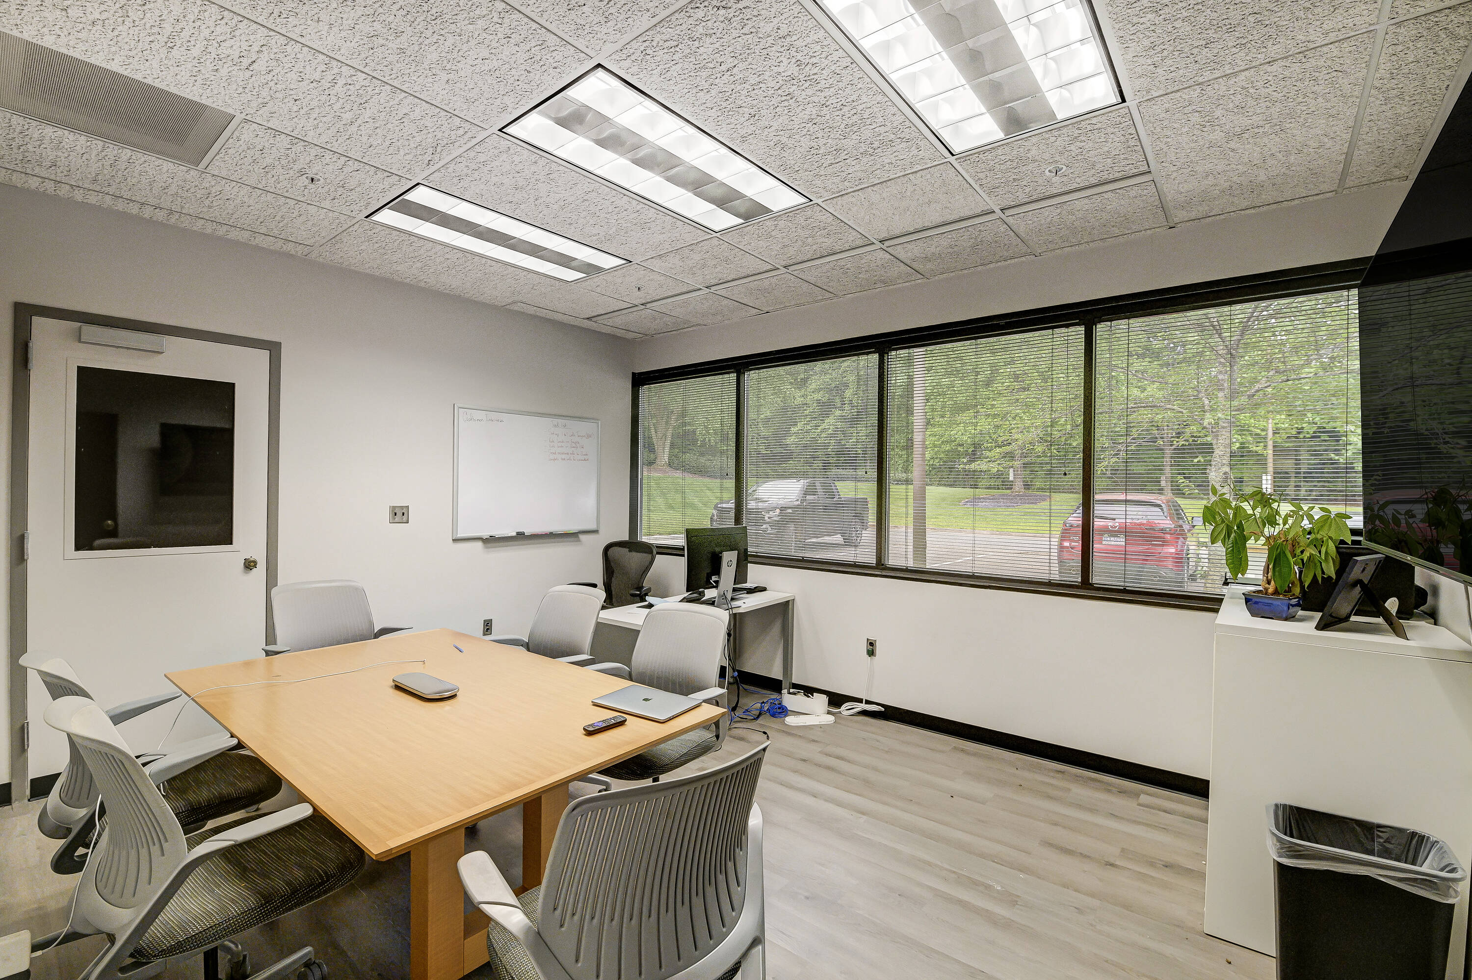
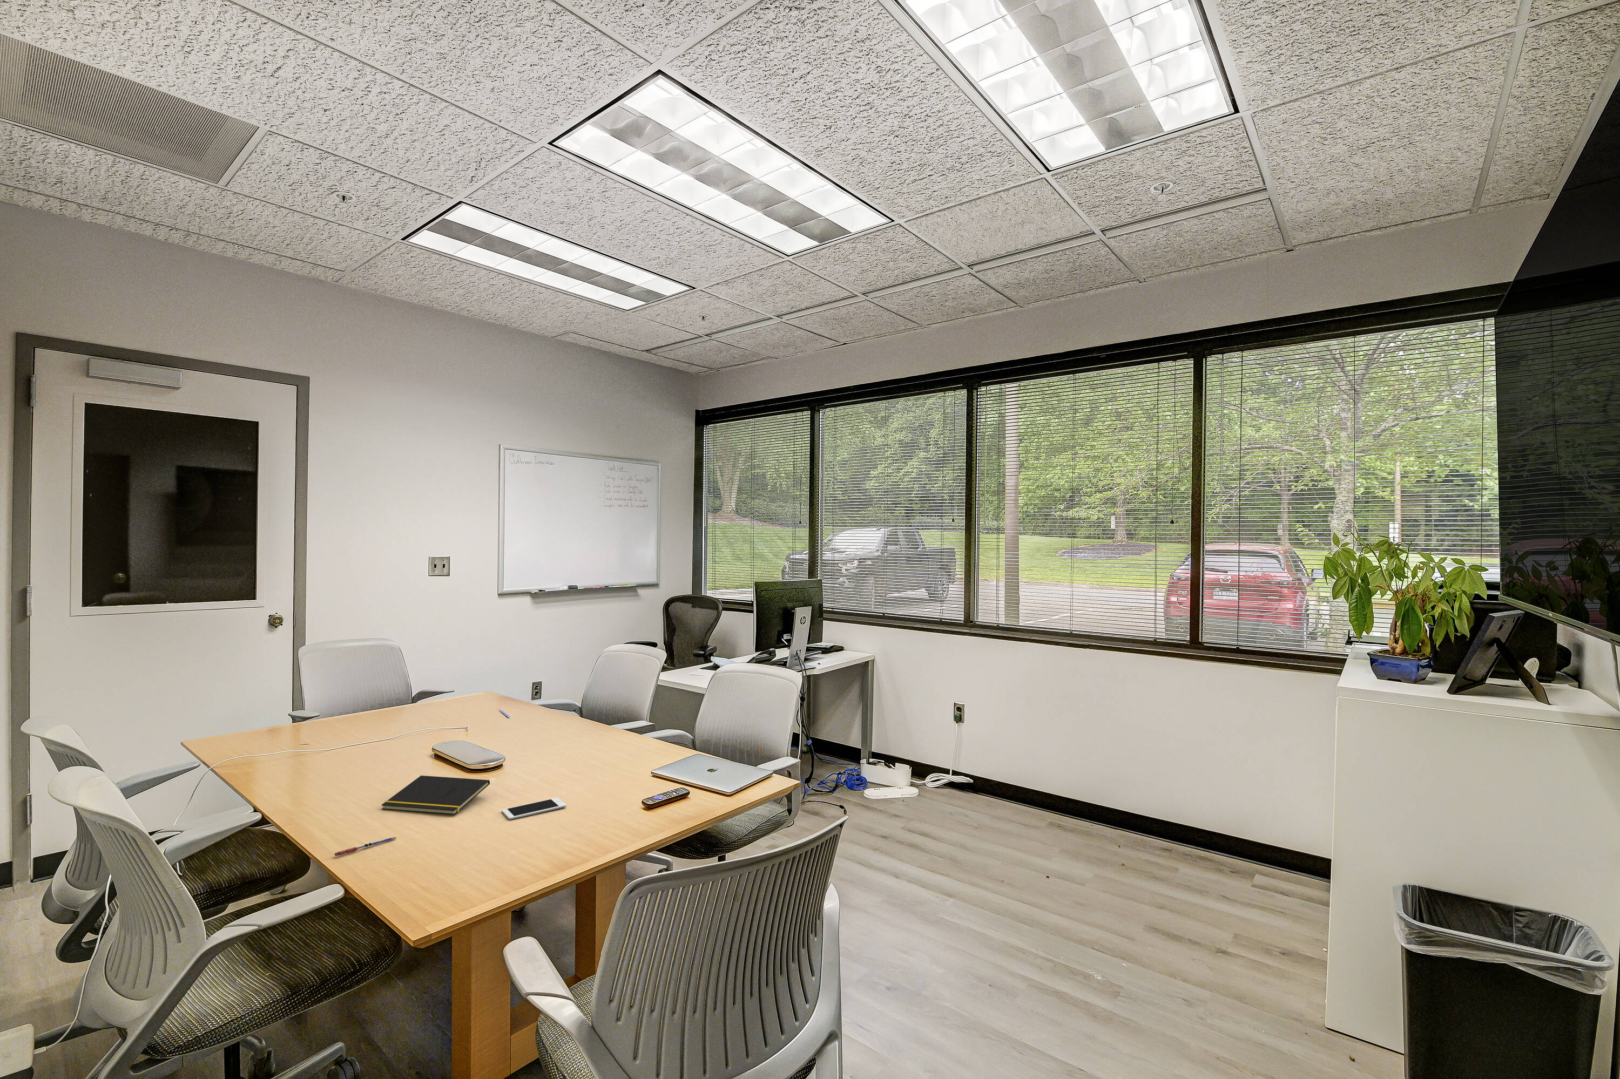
+ notepad (437, 794)
+ pen (366, 844)
+ cell phone (534, 808)
